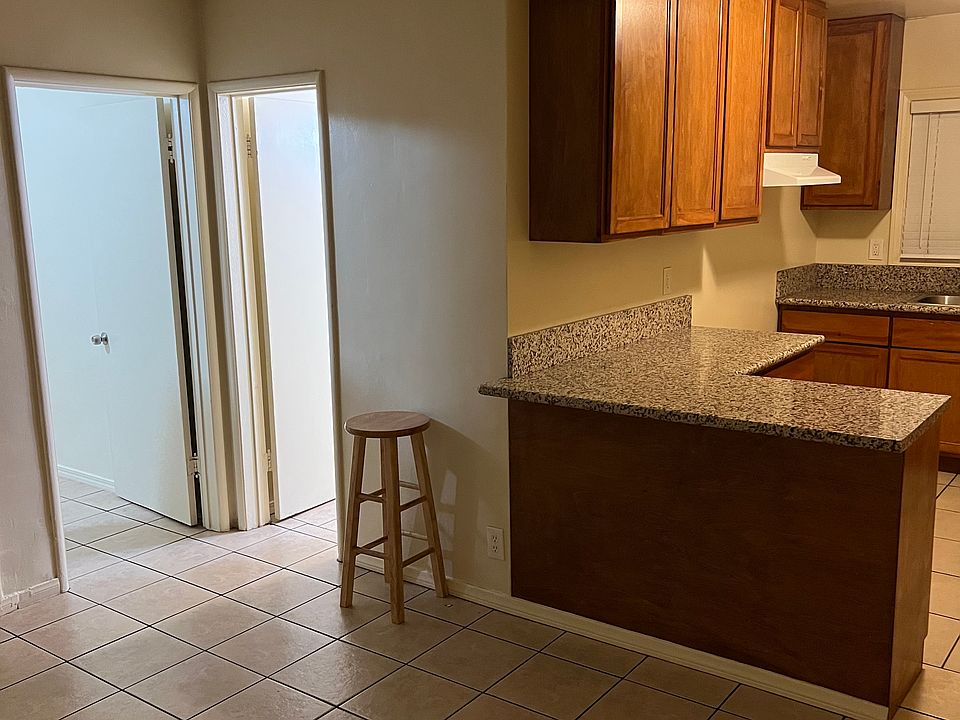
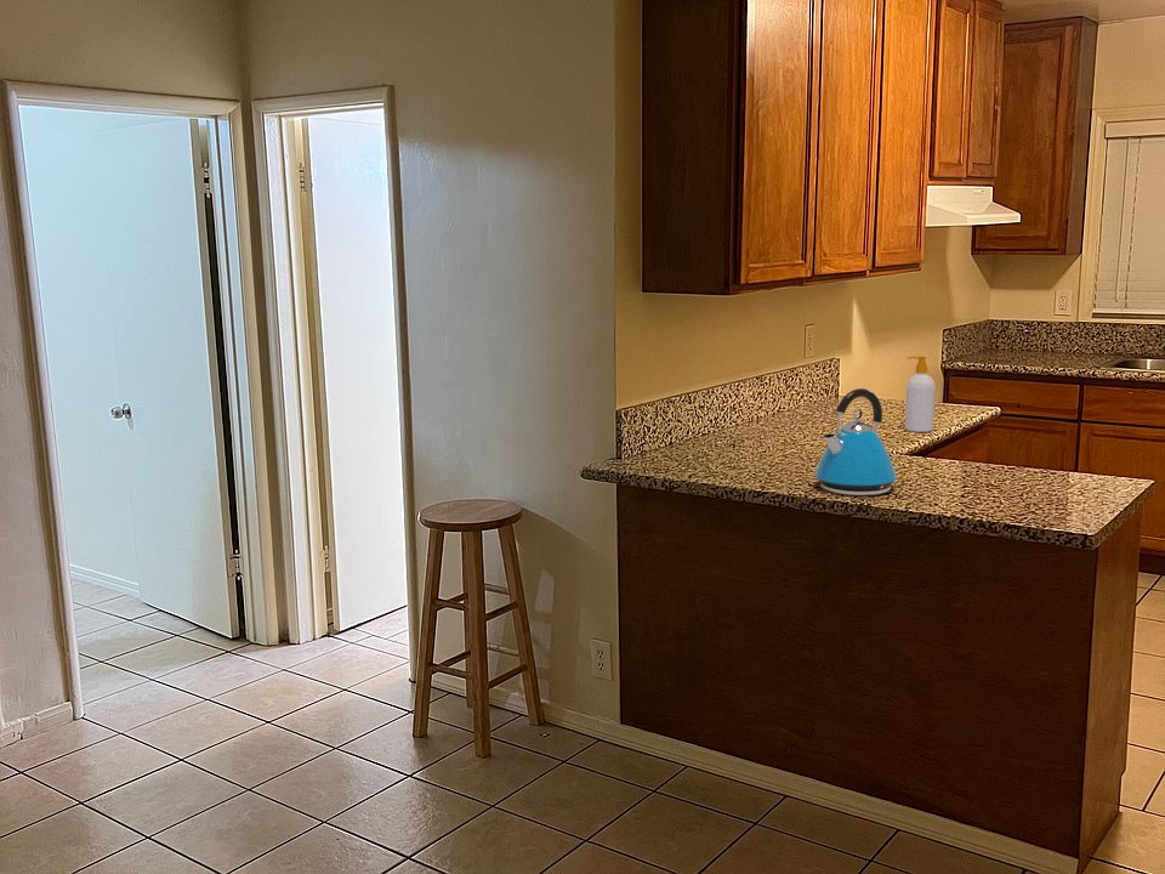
+ kettle (858, 437)
+ soap bottle (919, 392)
